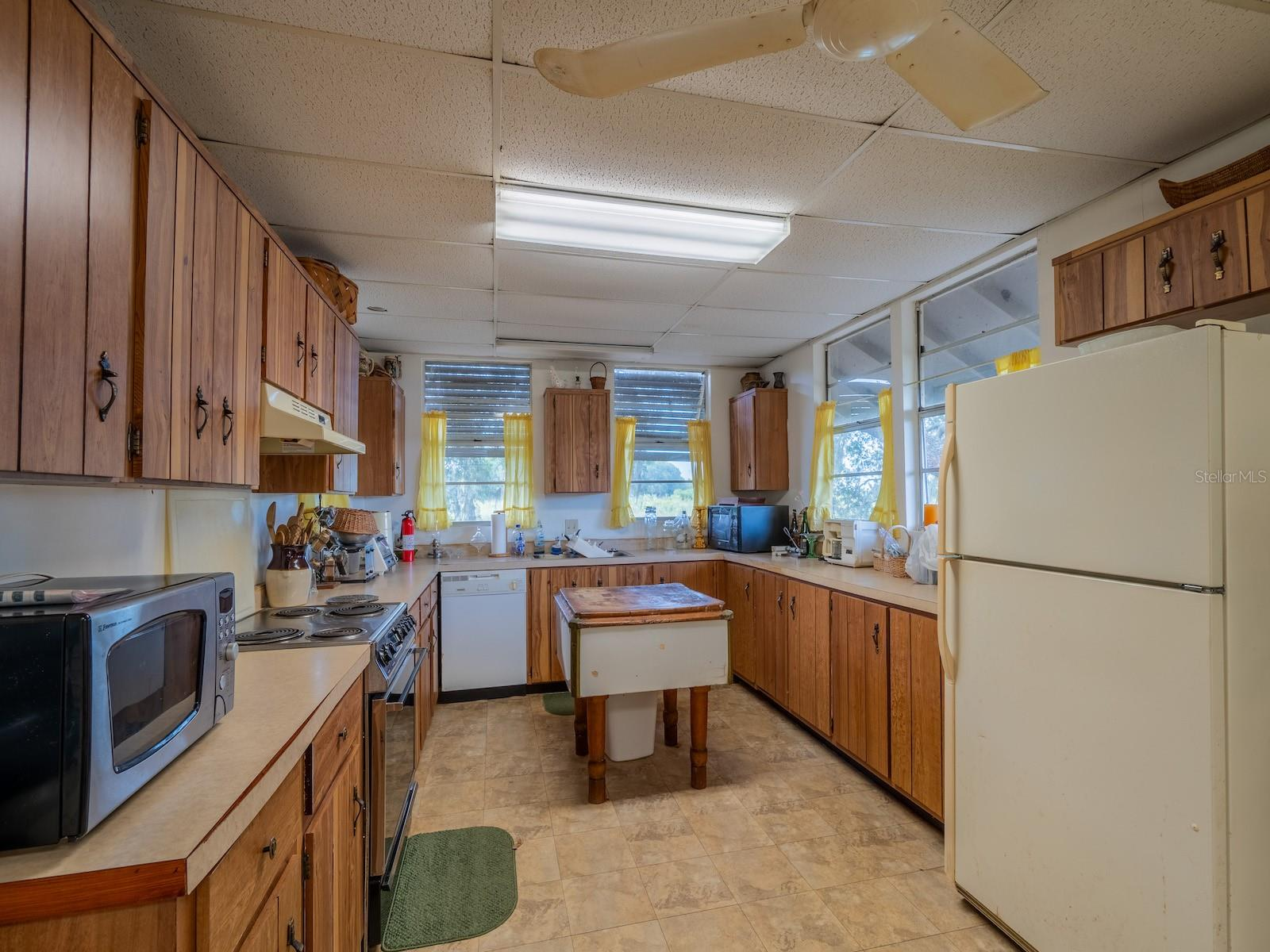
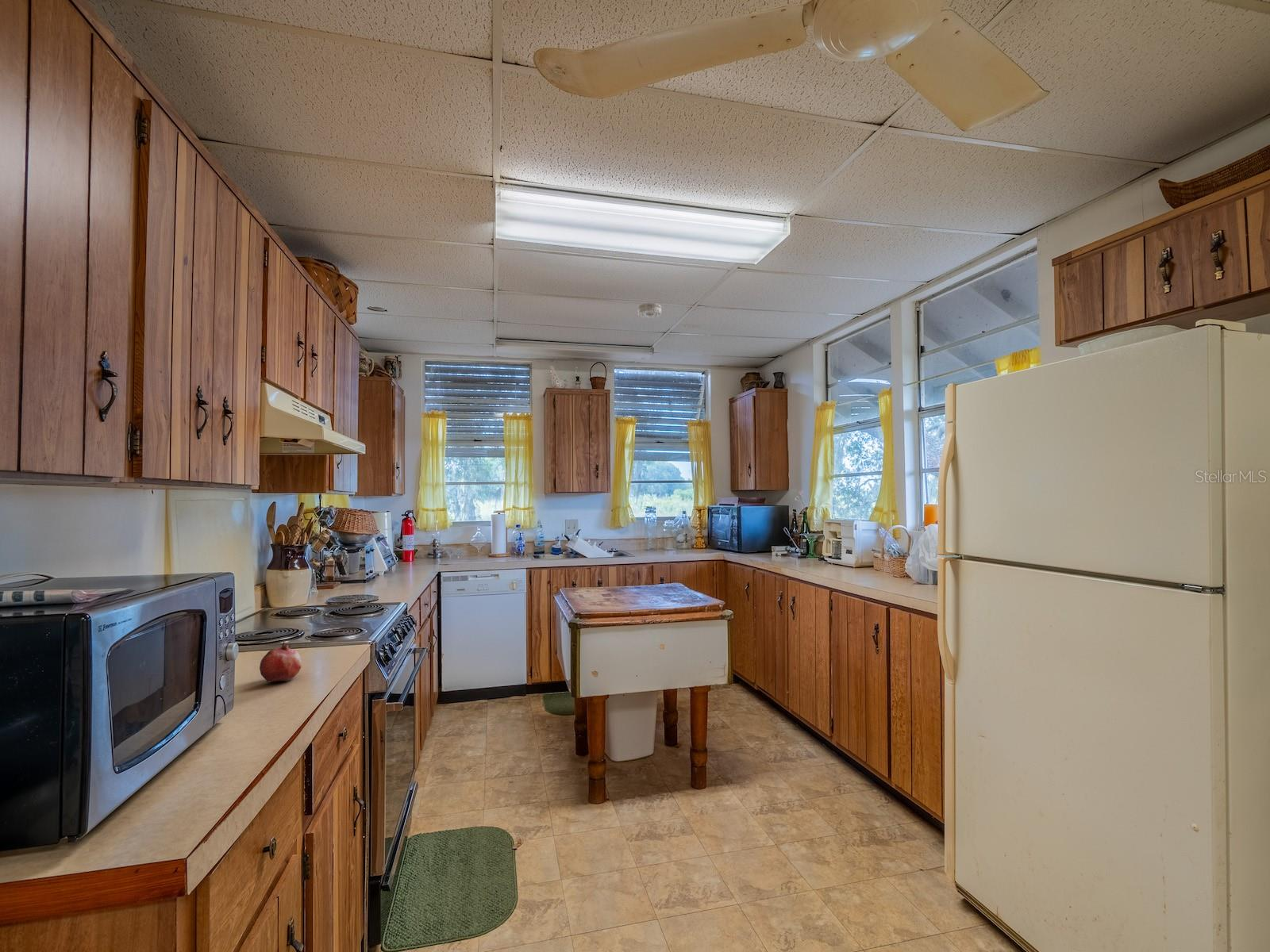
+ fruit (280, 660)
+ smoke detector (649, 309)
